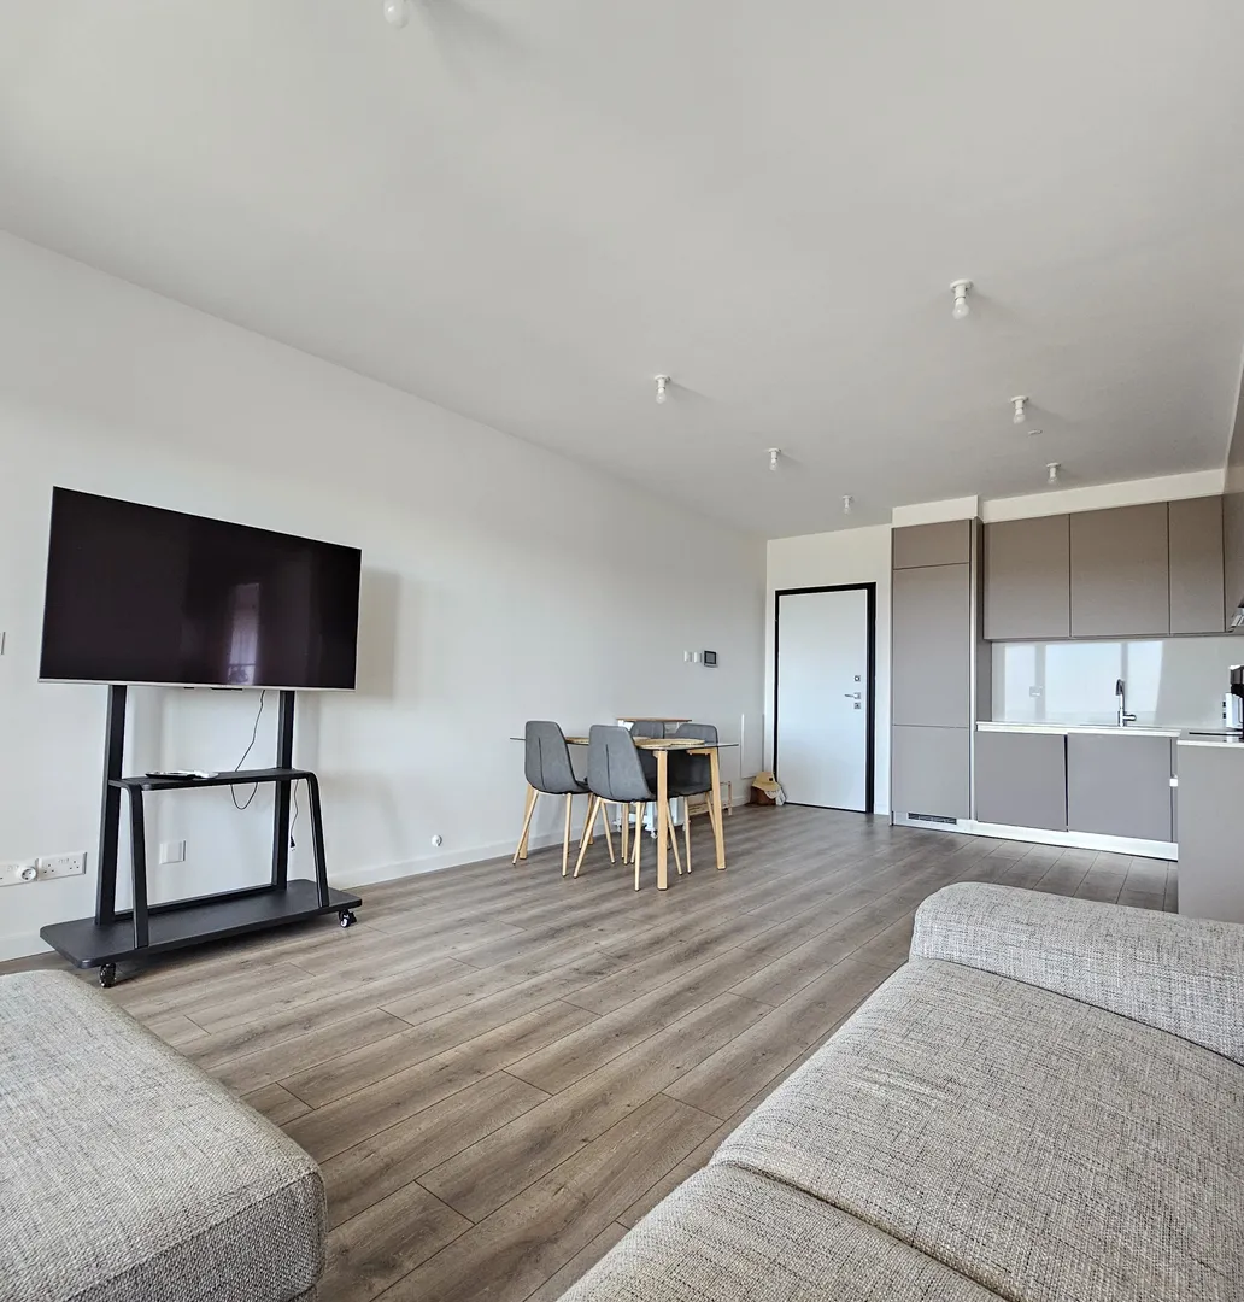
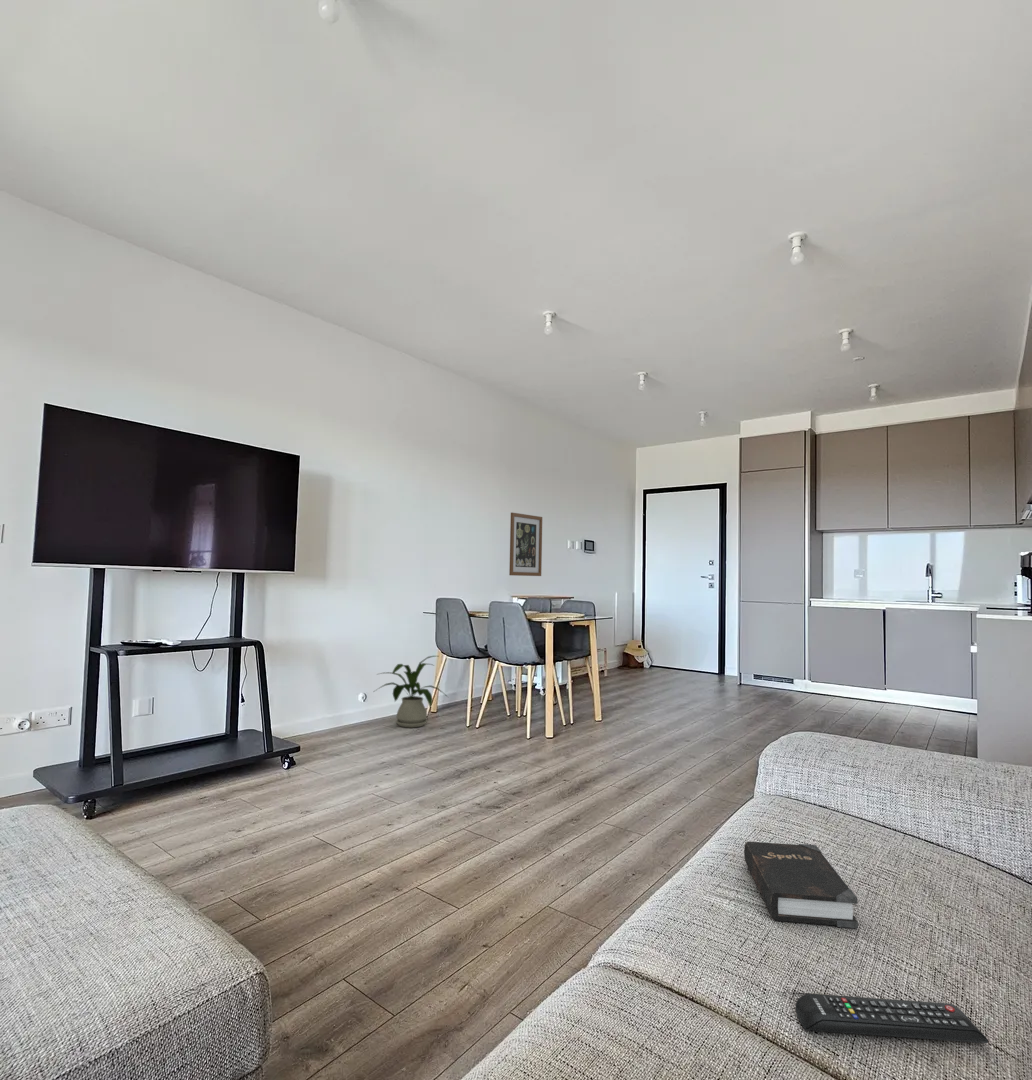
+ hardback book (795, 879)
+ wall art (526, 545)
+ remote control (888, 1019)
+ house plant (409, 688)
